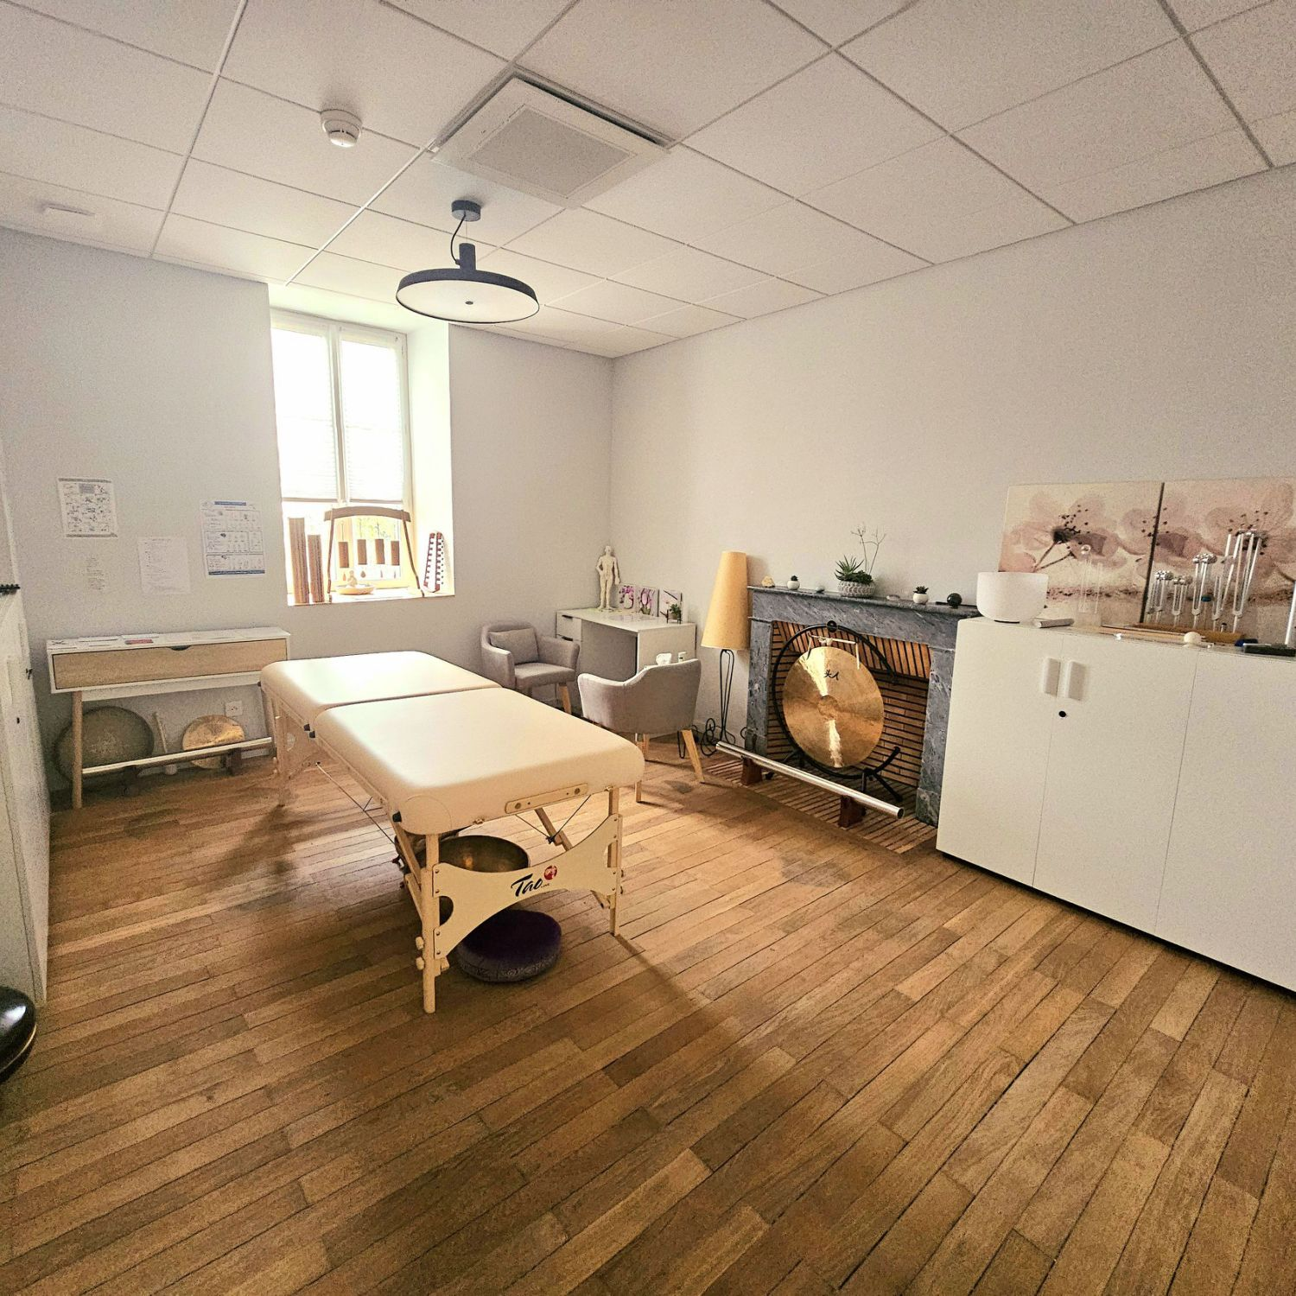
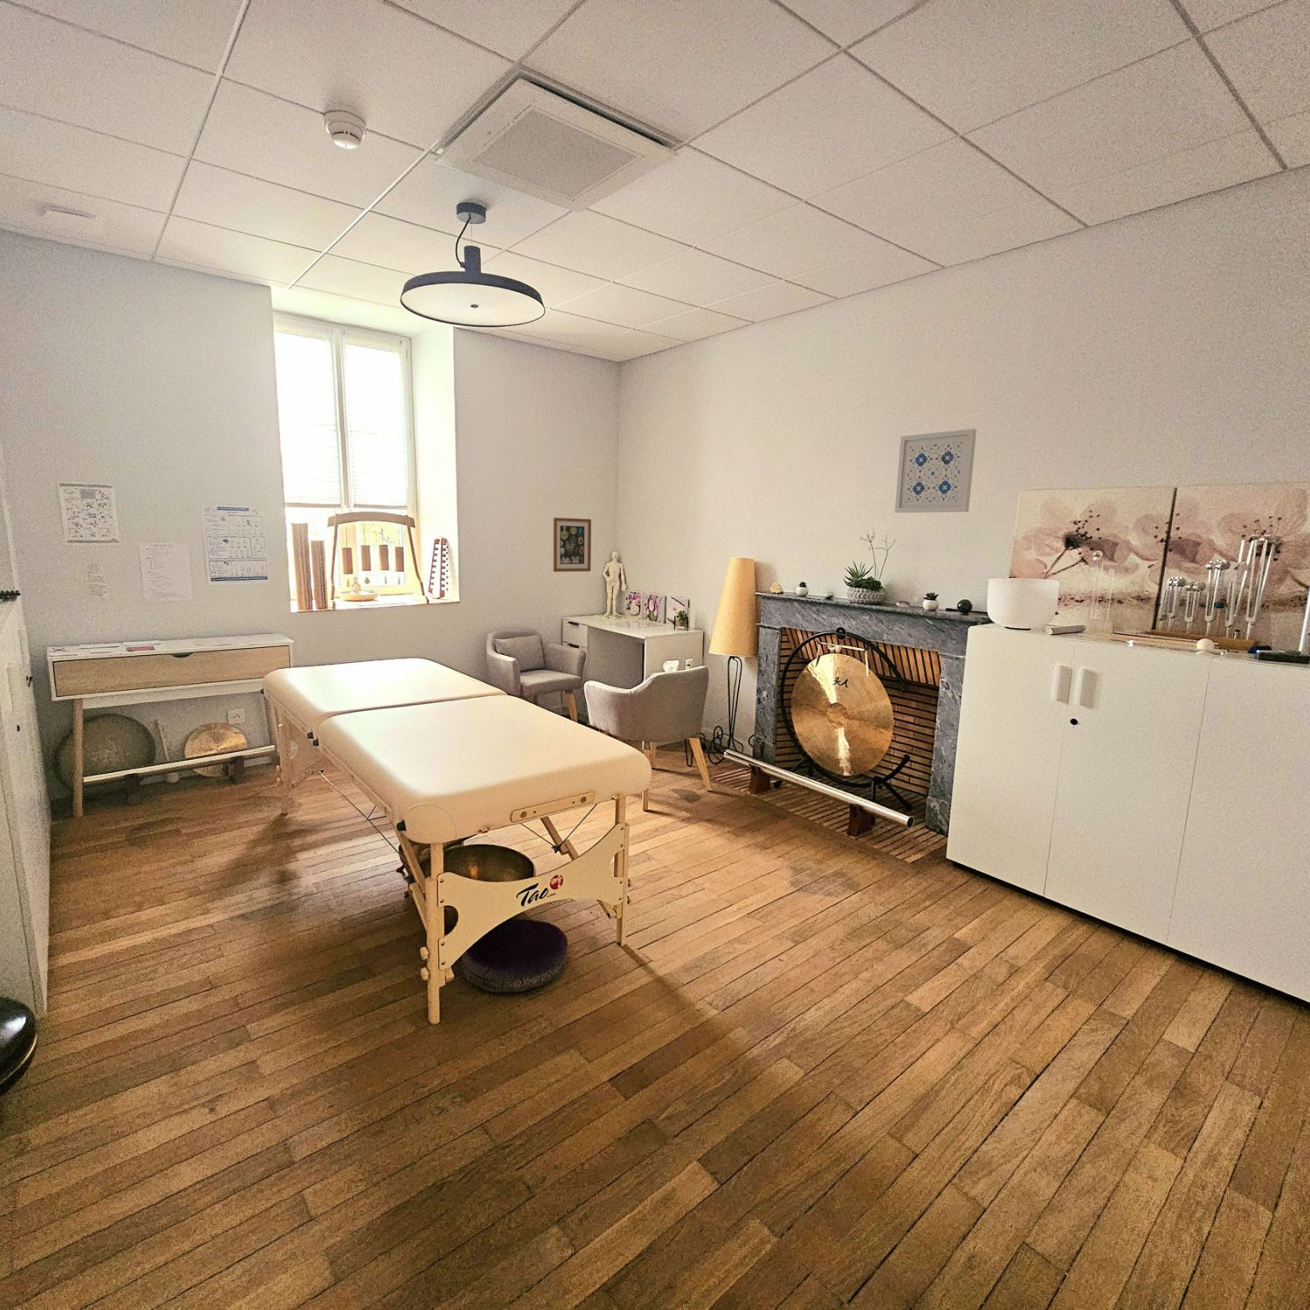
+ wall art (933, 473)
+ wall art (572, 545)
